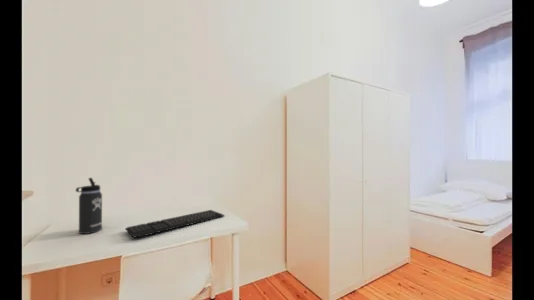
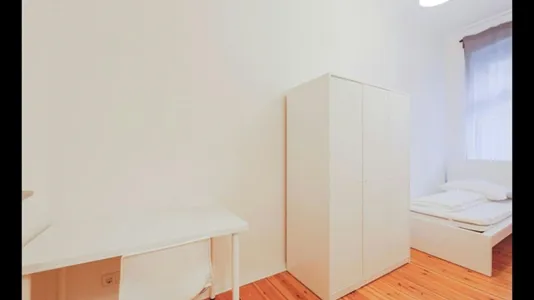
- keyboard (179, 221)
- thermos bottle (88, 204)
